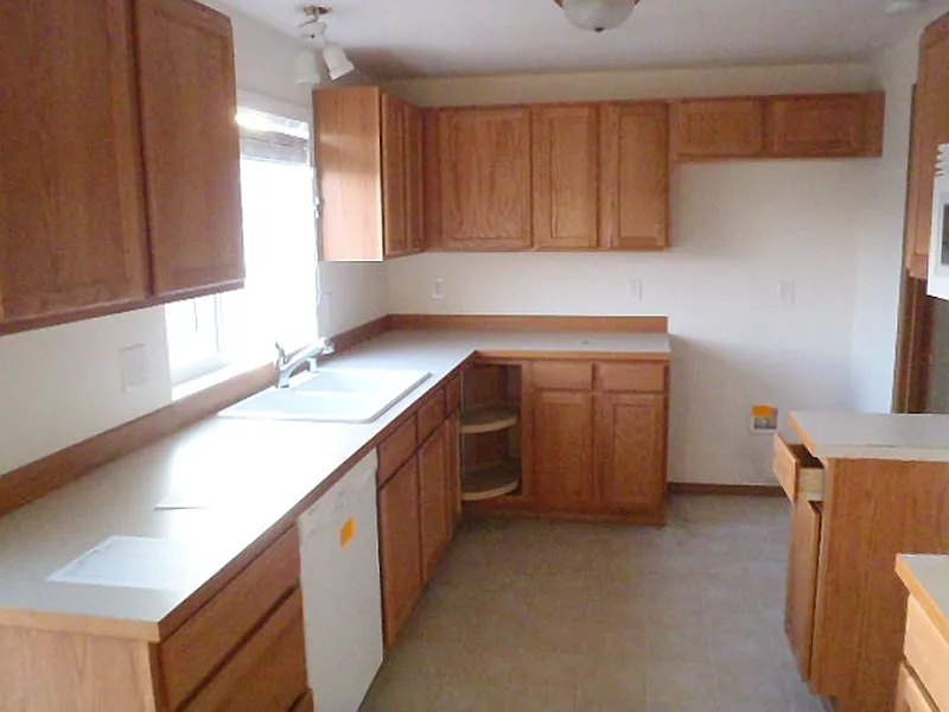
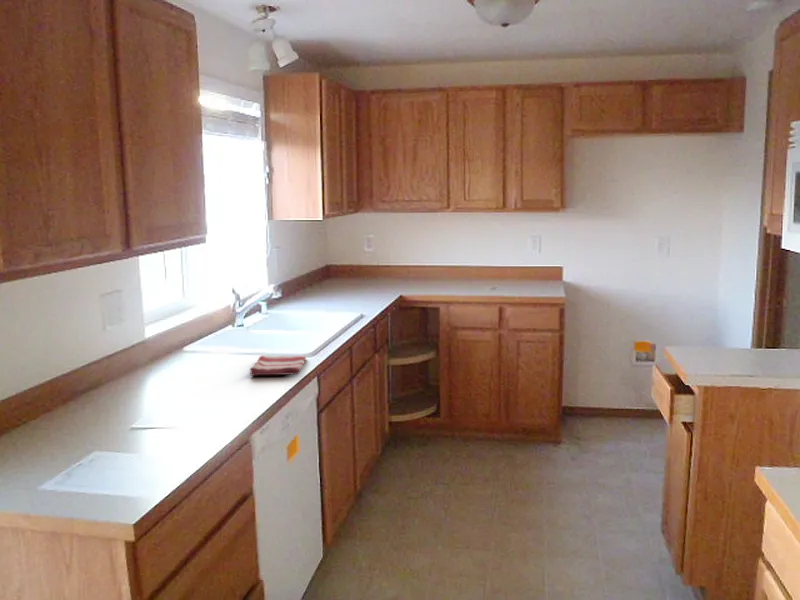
+ dish towel (279, 363)
